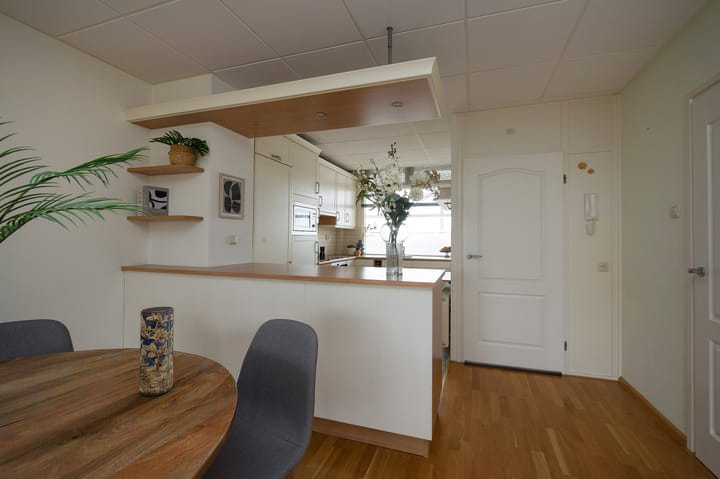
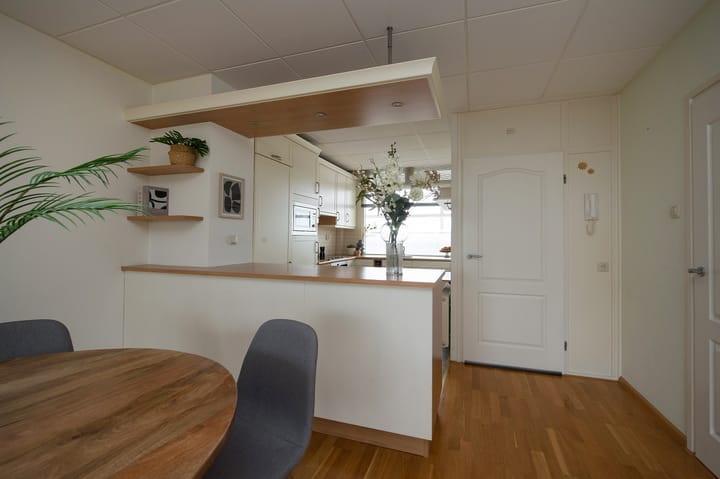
- vase (157, 349)
